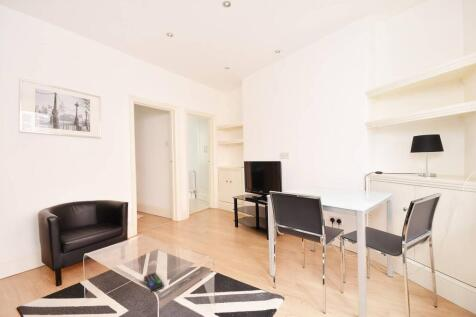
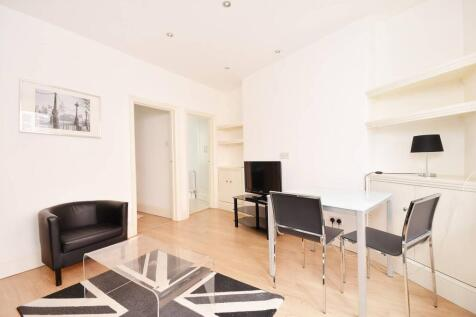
- remote control (153, 281)
